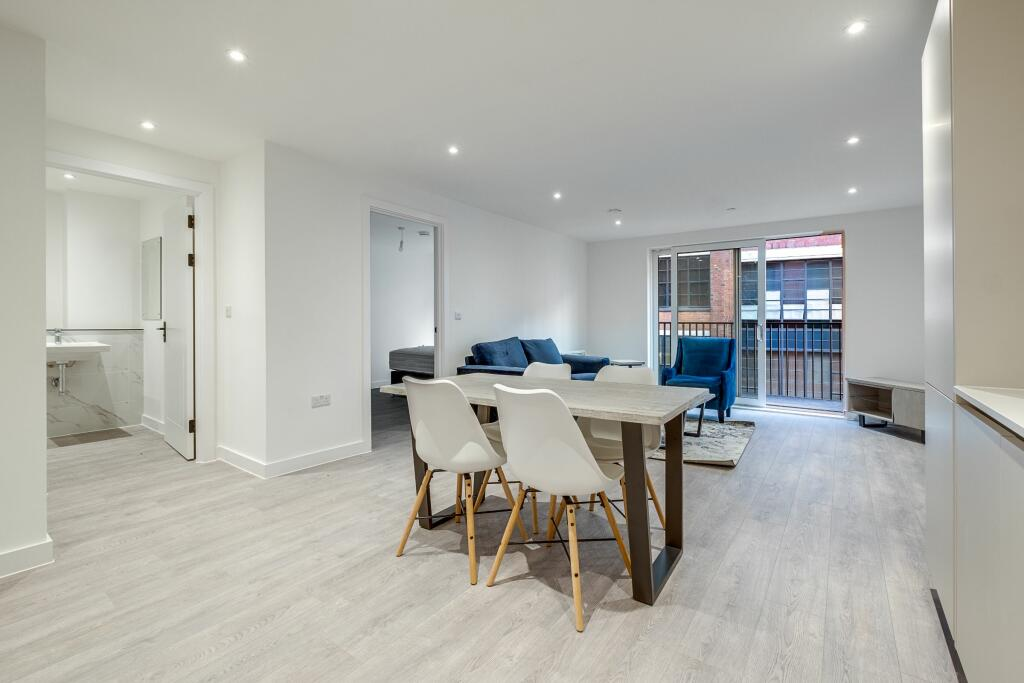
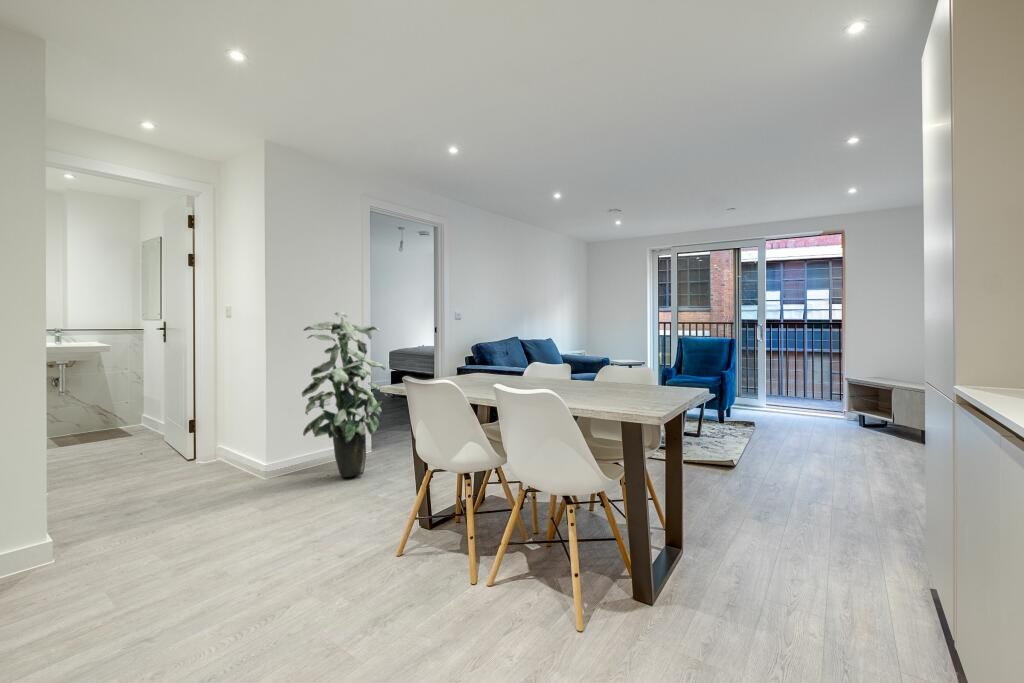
+ indoor plant (343, 393)
